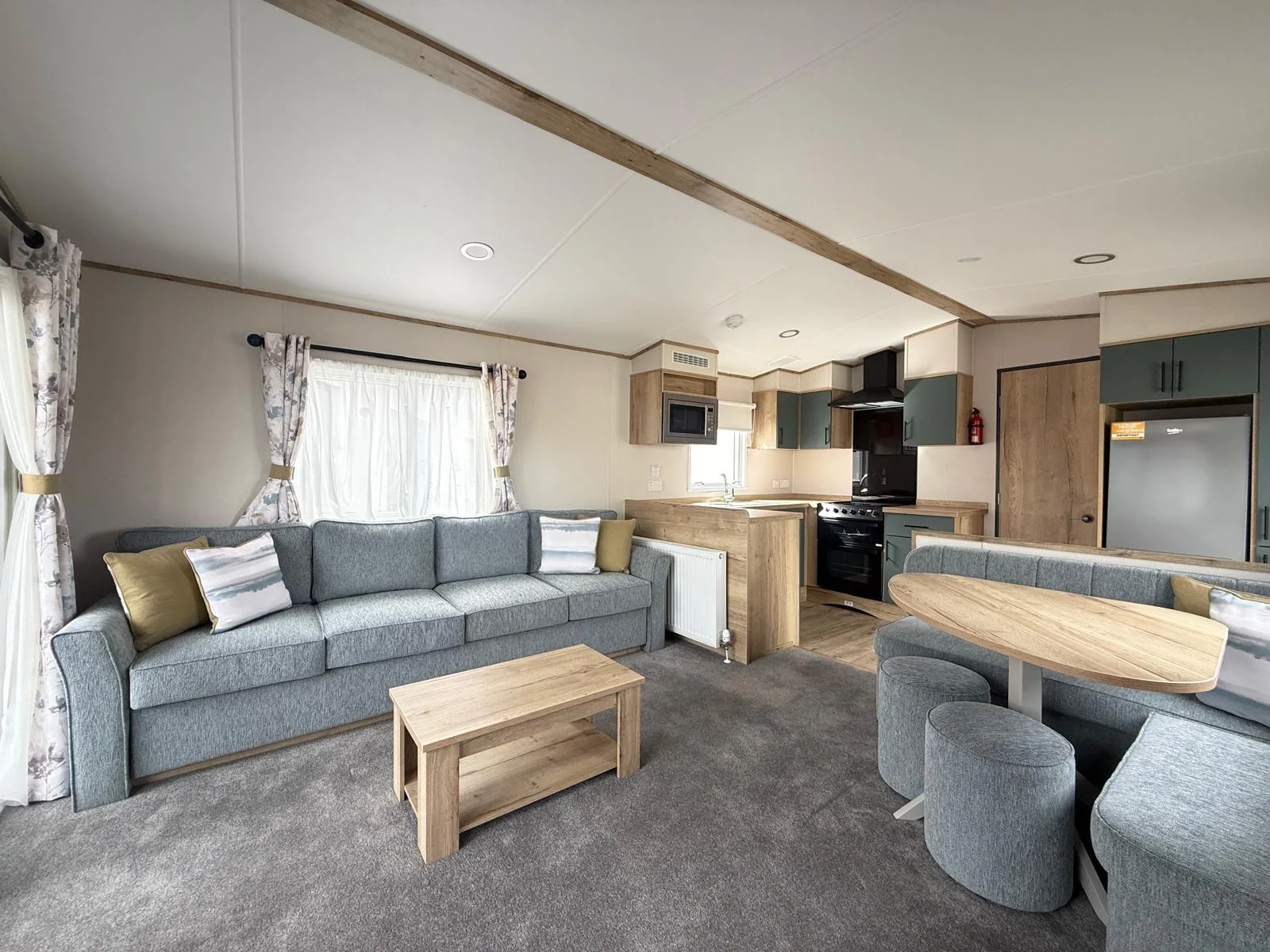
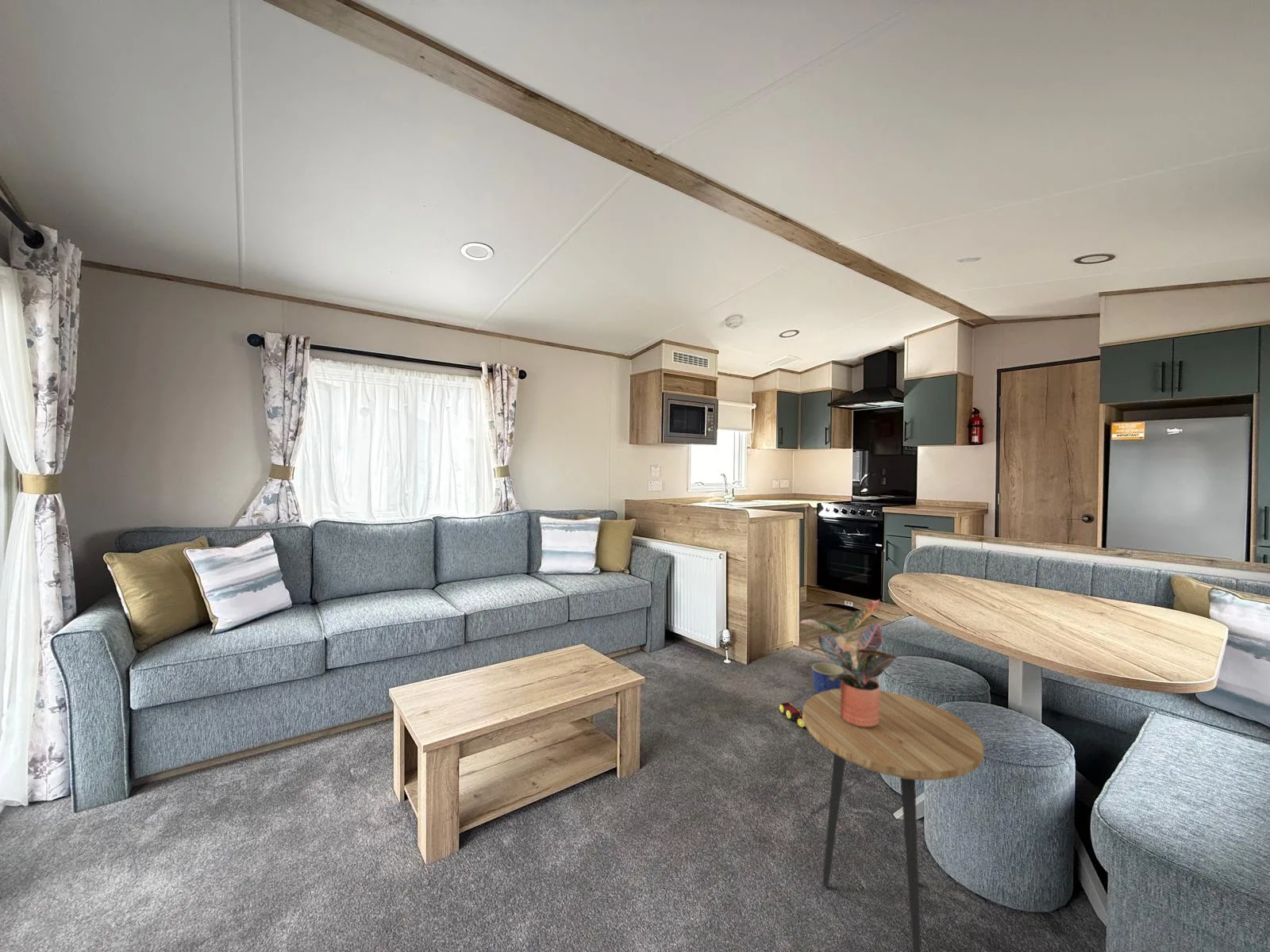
+ side table (902, 812)
+ planter (827, 681)
+ potted plant (847, 659)
+ toy train (803, 721)
